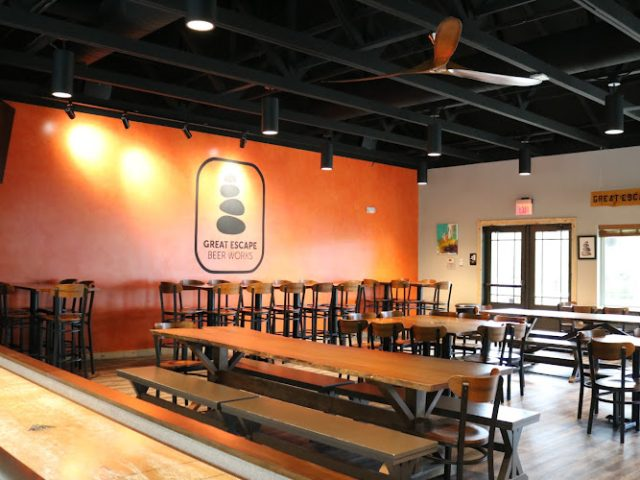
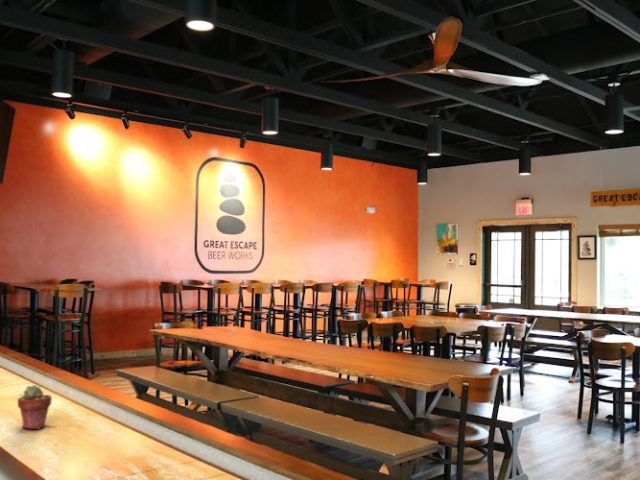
+ potted succulent (34, 405)
